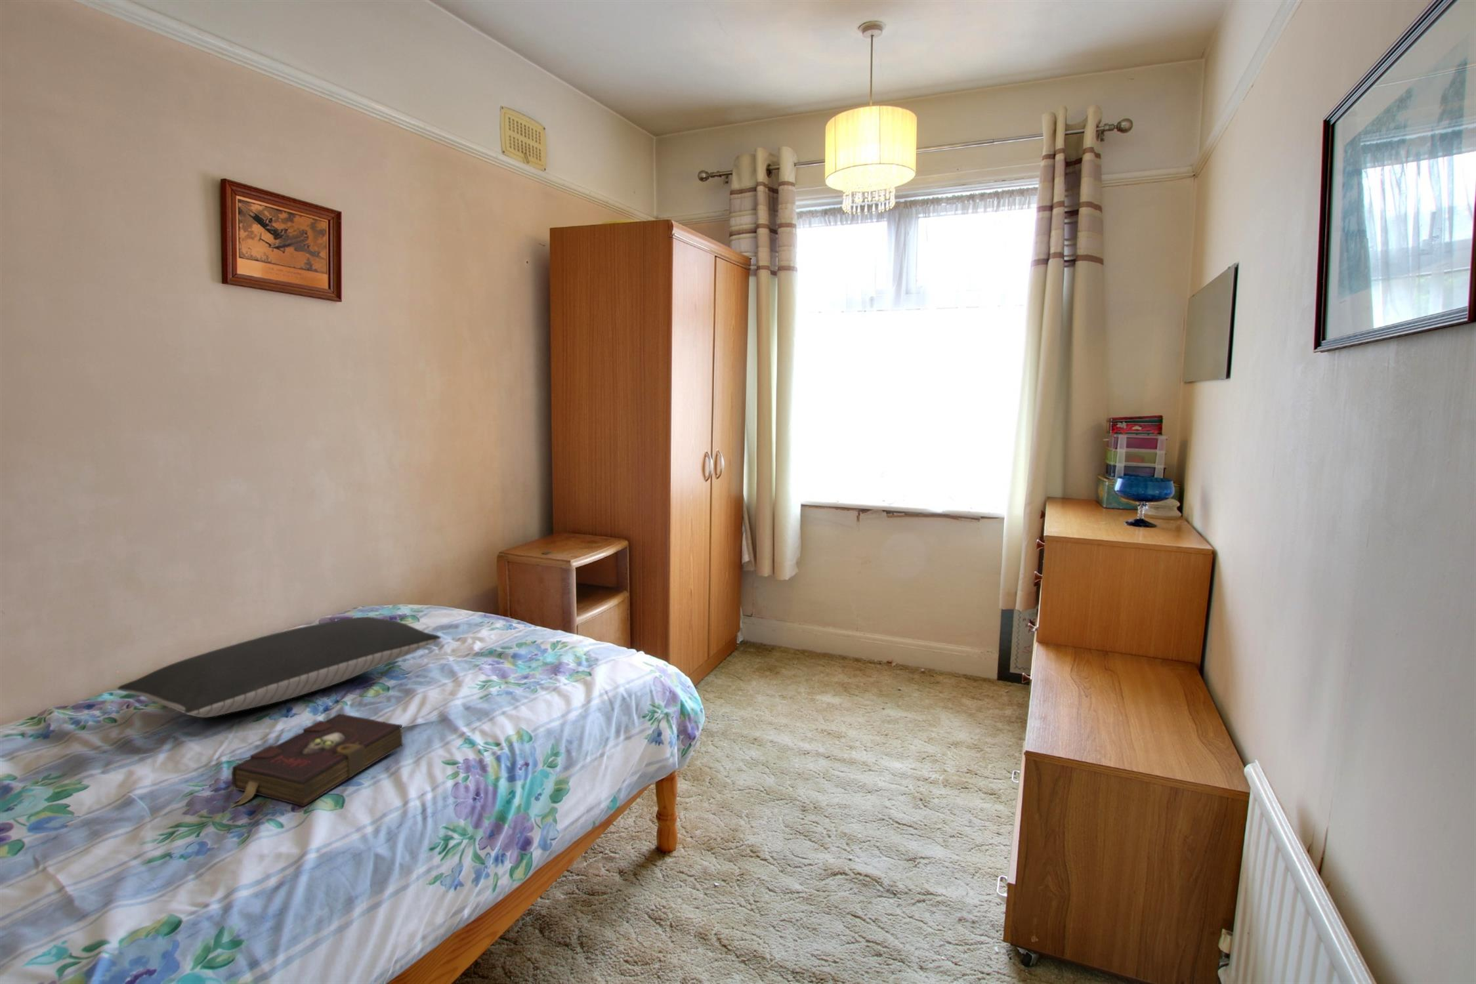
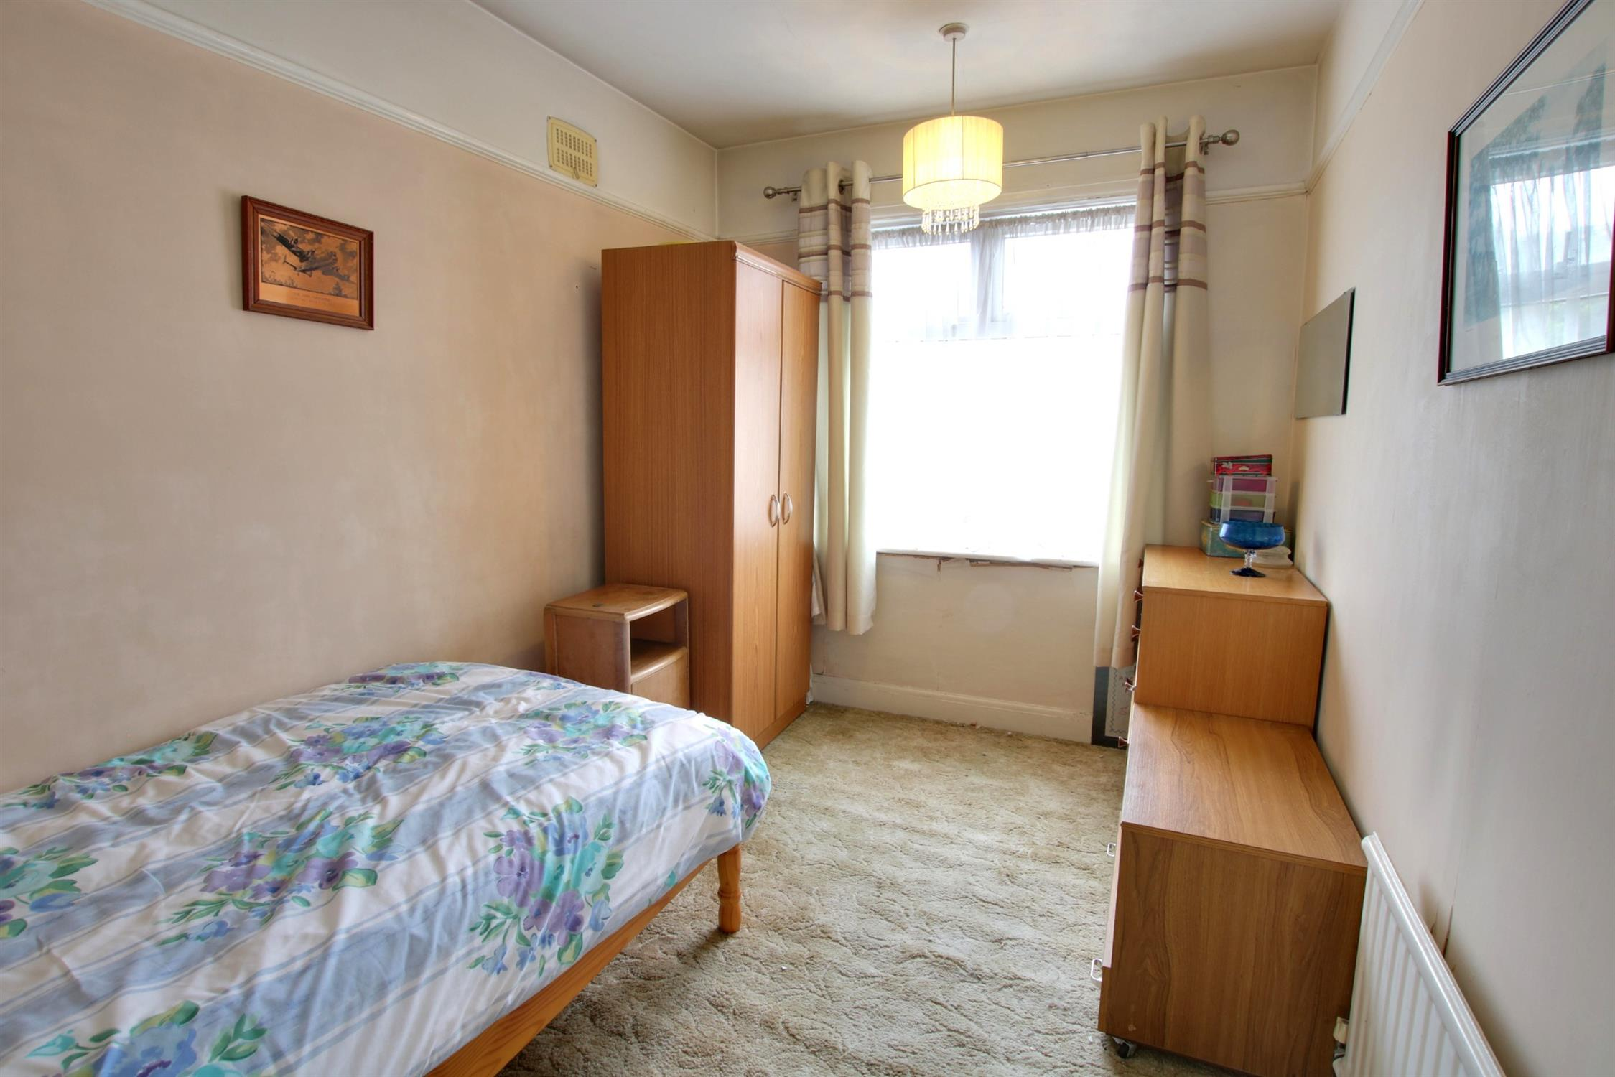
- book (314, 759)
- pillow (298, 661)
